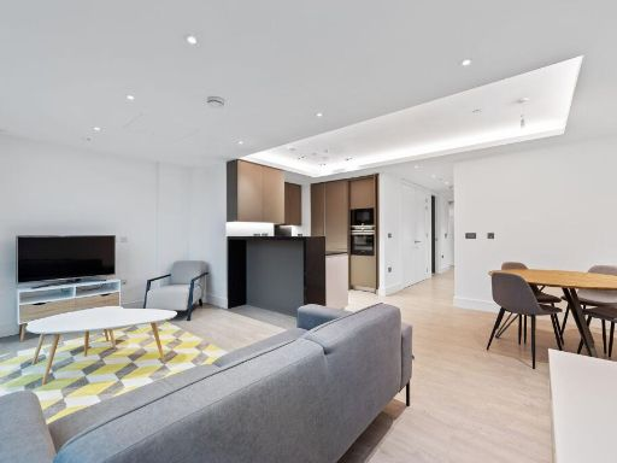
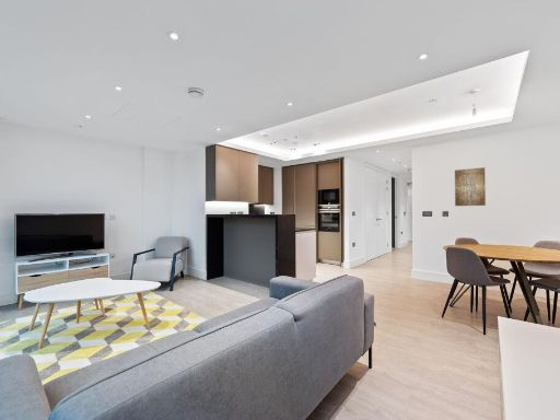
+ wall art (469, 187)
